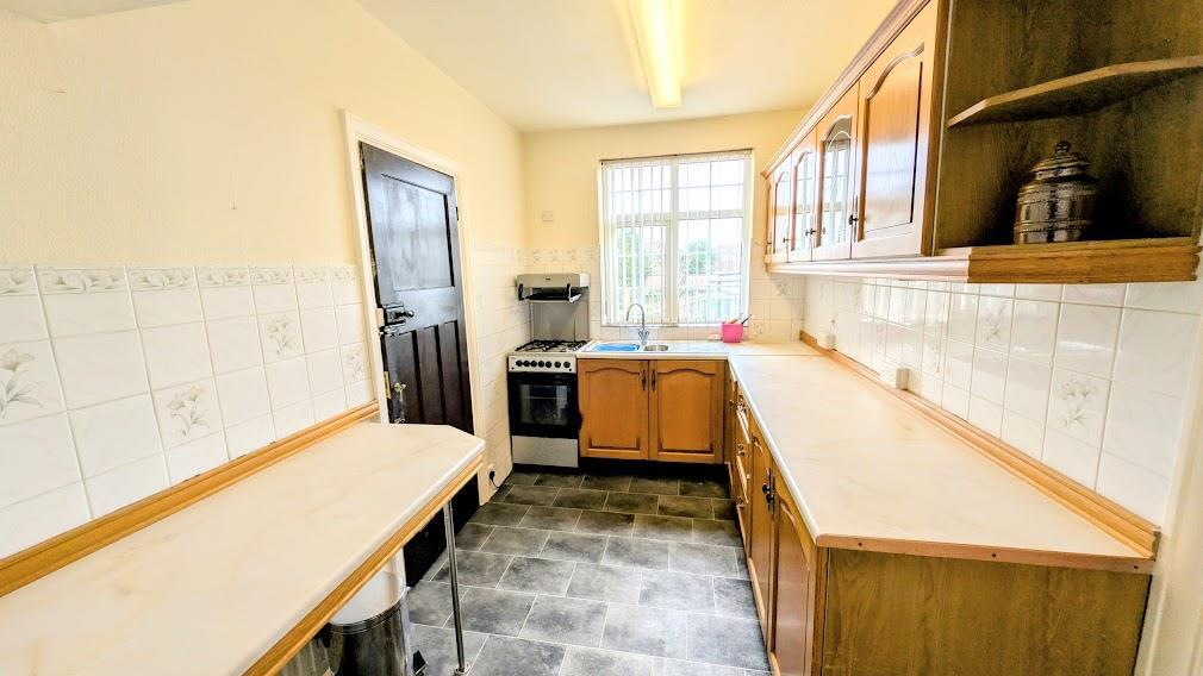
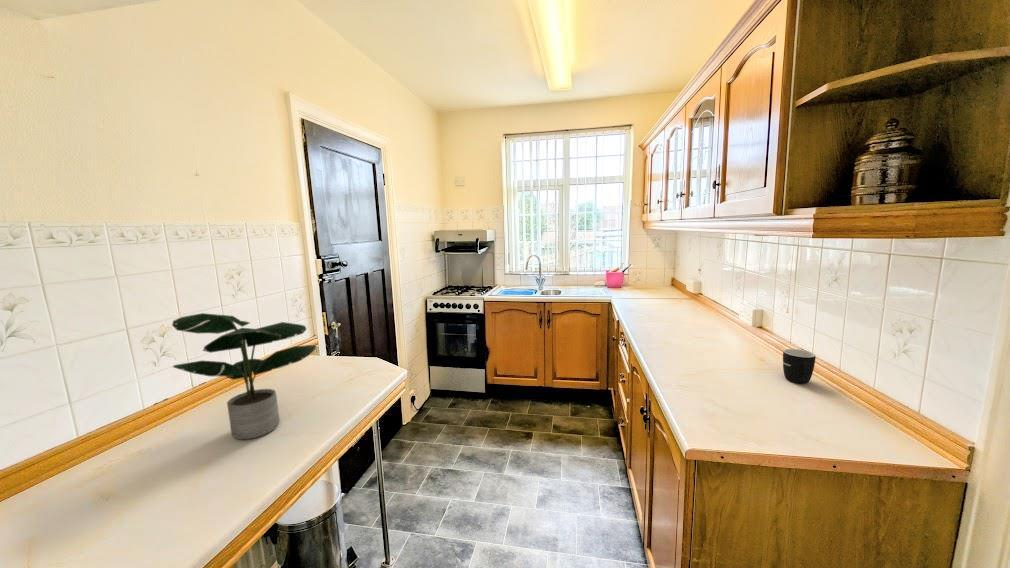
+ mug (799, 368)
+ potted plant (251, 369)
